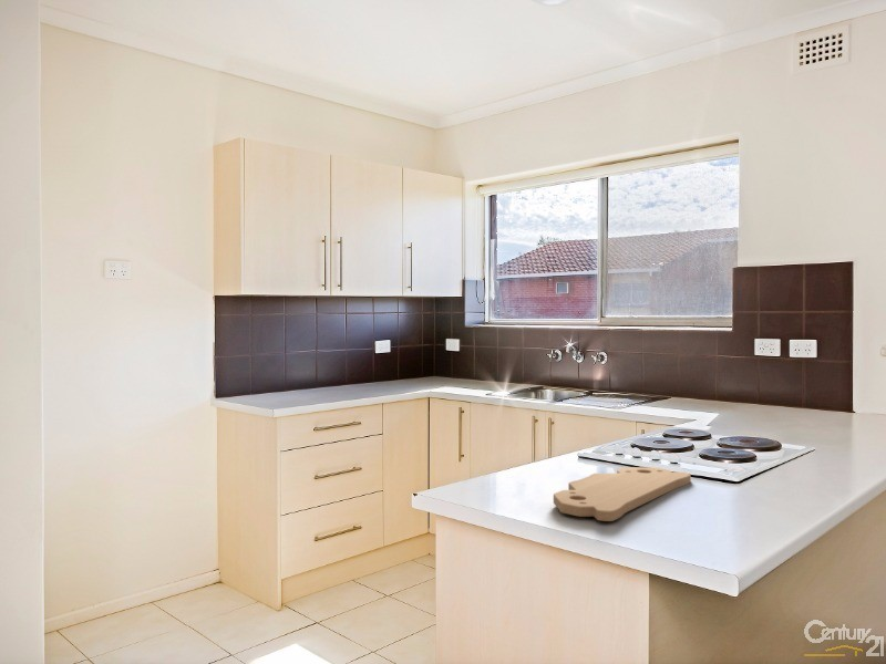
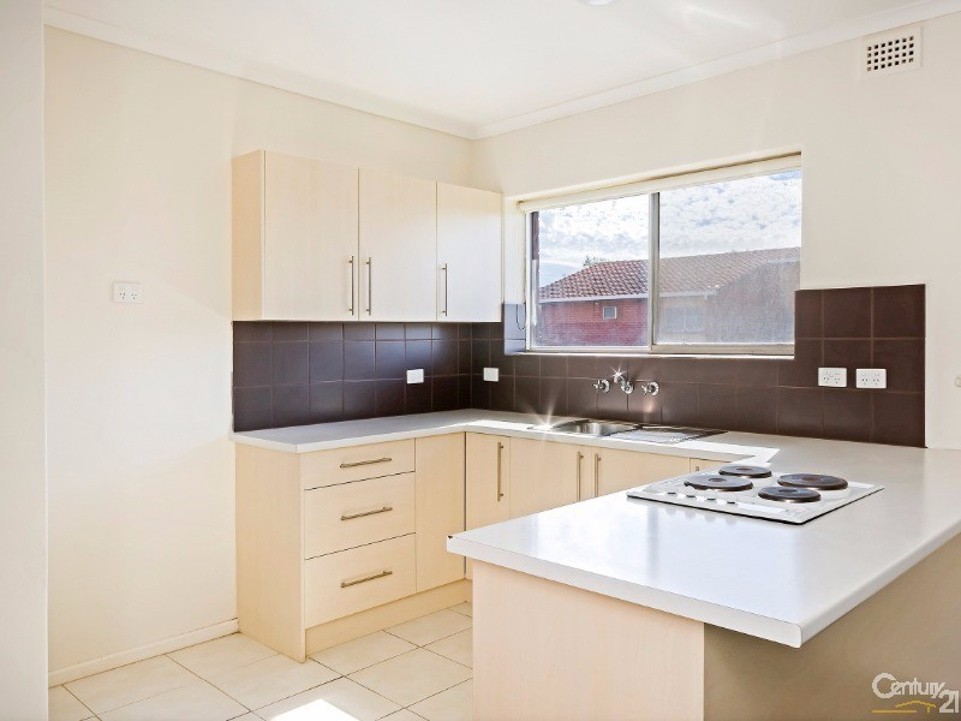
- cutting board (617, 488)
